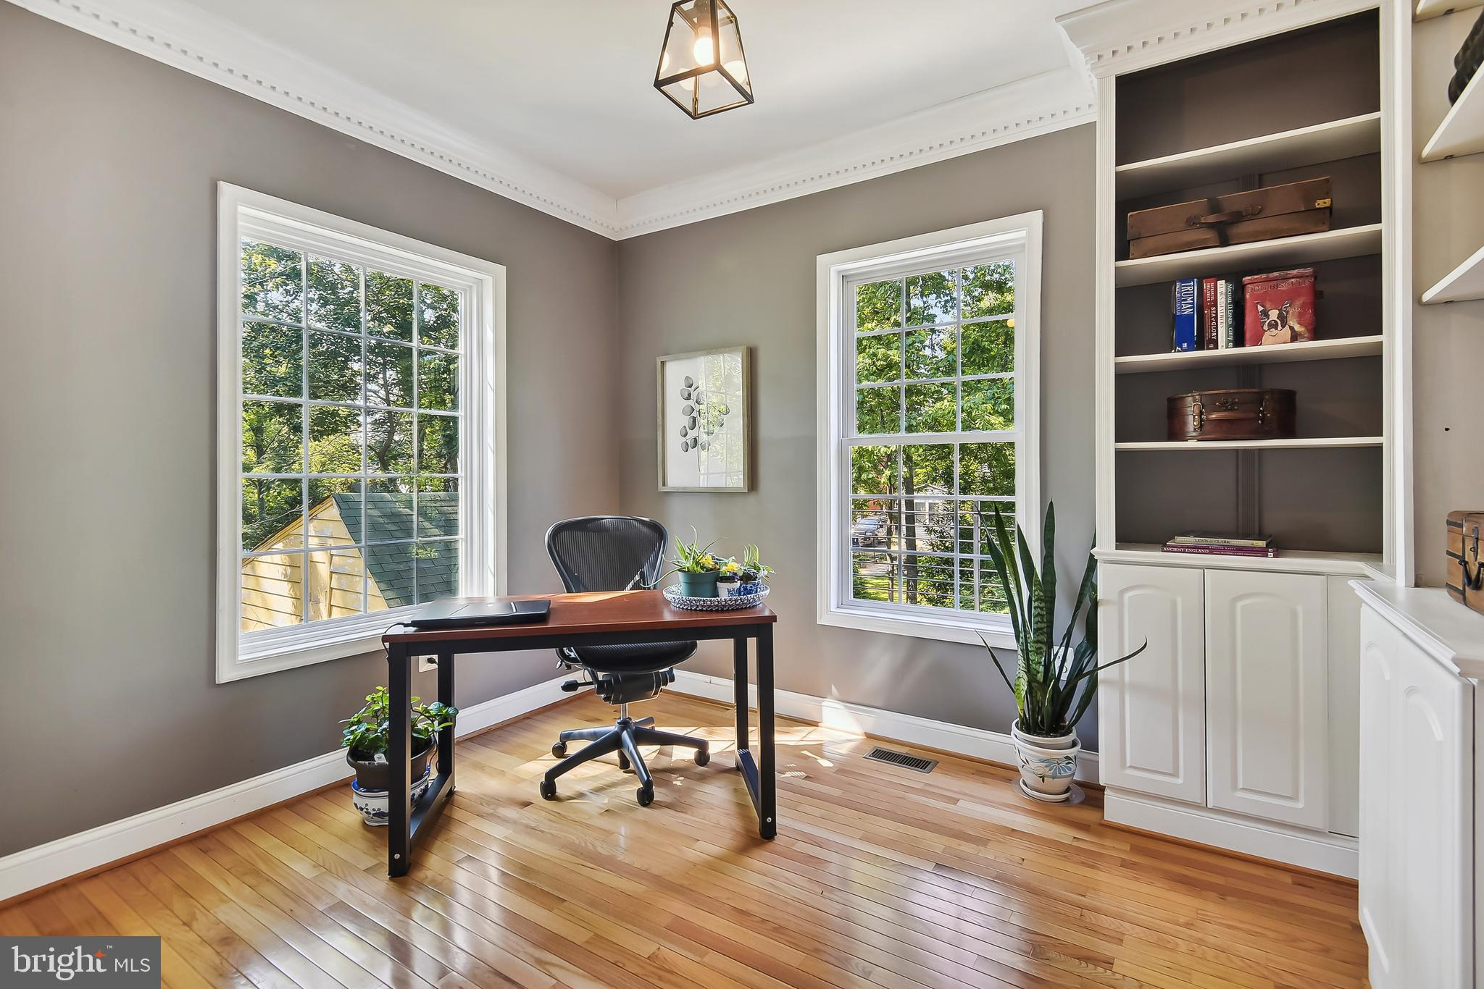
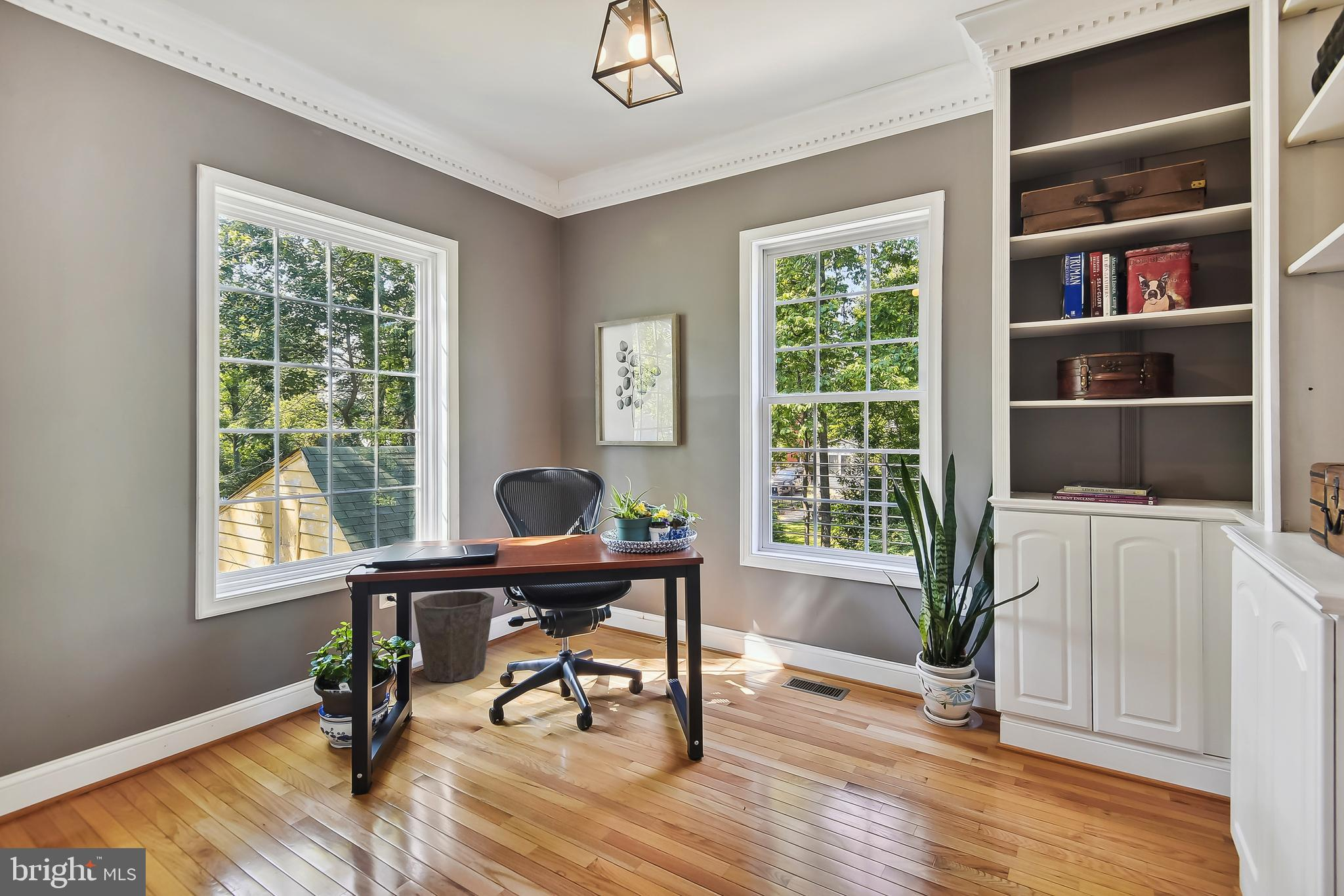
+ waste bin (454, 636)
